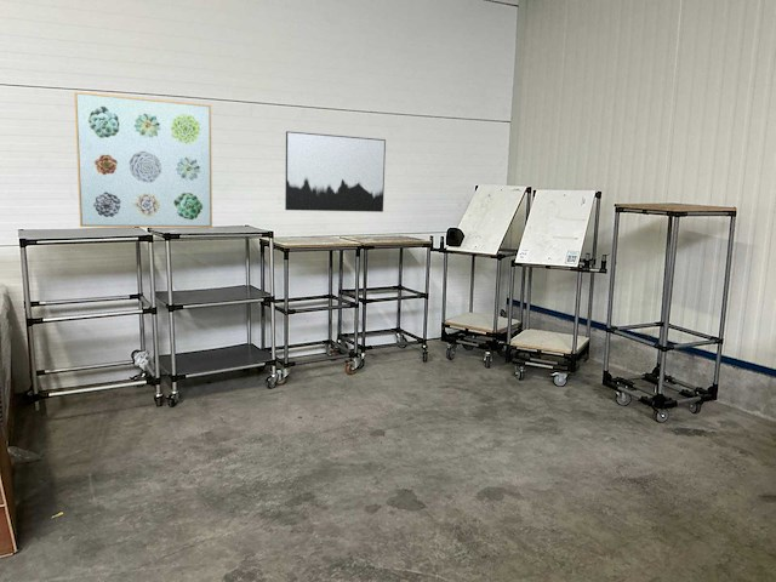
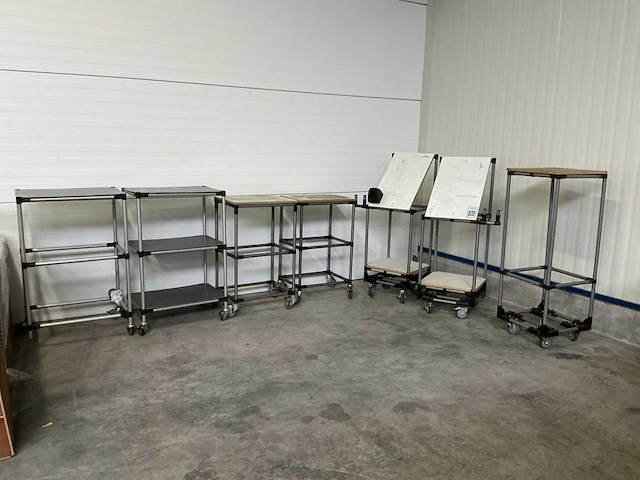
- wall art (336, 173)
- wall art (147, 164)
